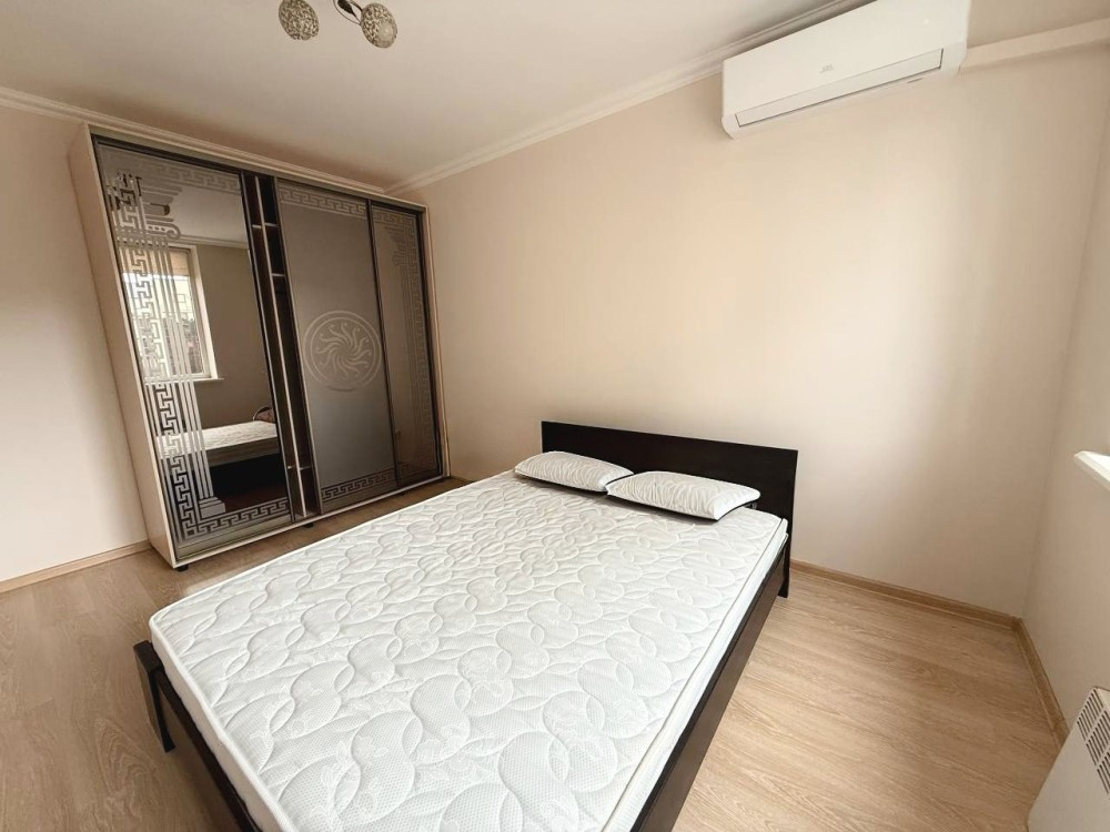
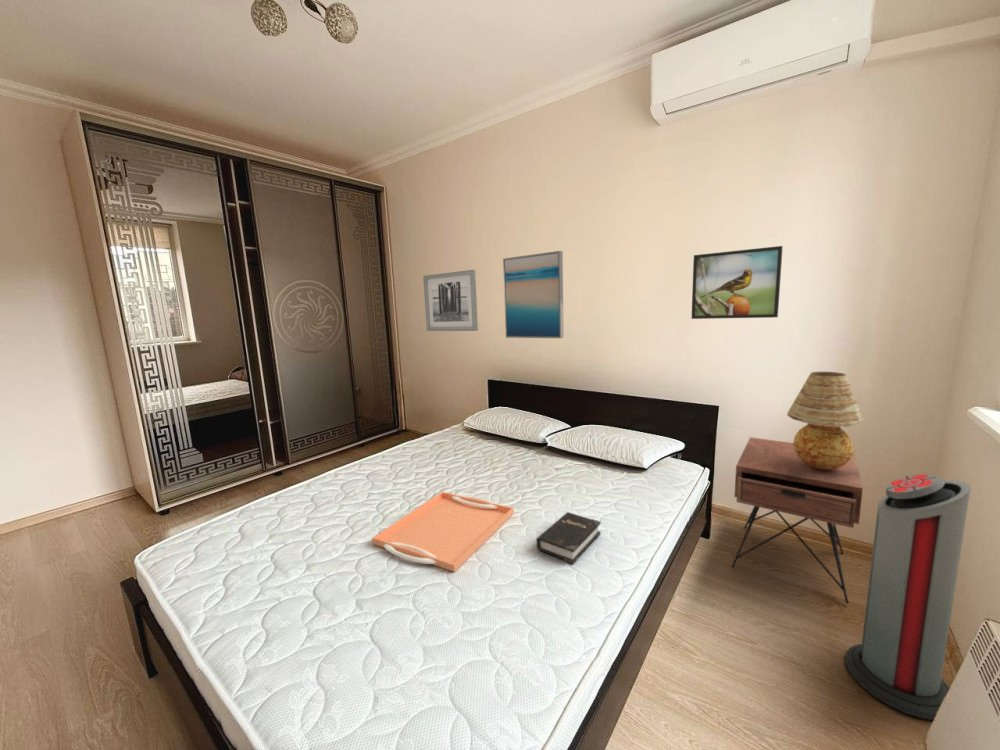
+ wall art (532, 297)
+ serving tray (447, 524)
+ nightstand (792, 514)
+ hardback book (569, 535)
+ table lamp (823, 421)
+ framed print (734, 284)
+ wall art (449, 302)
+ air purifier (909, 582)
